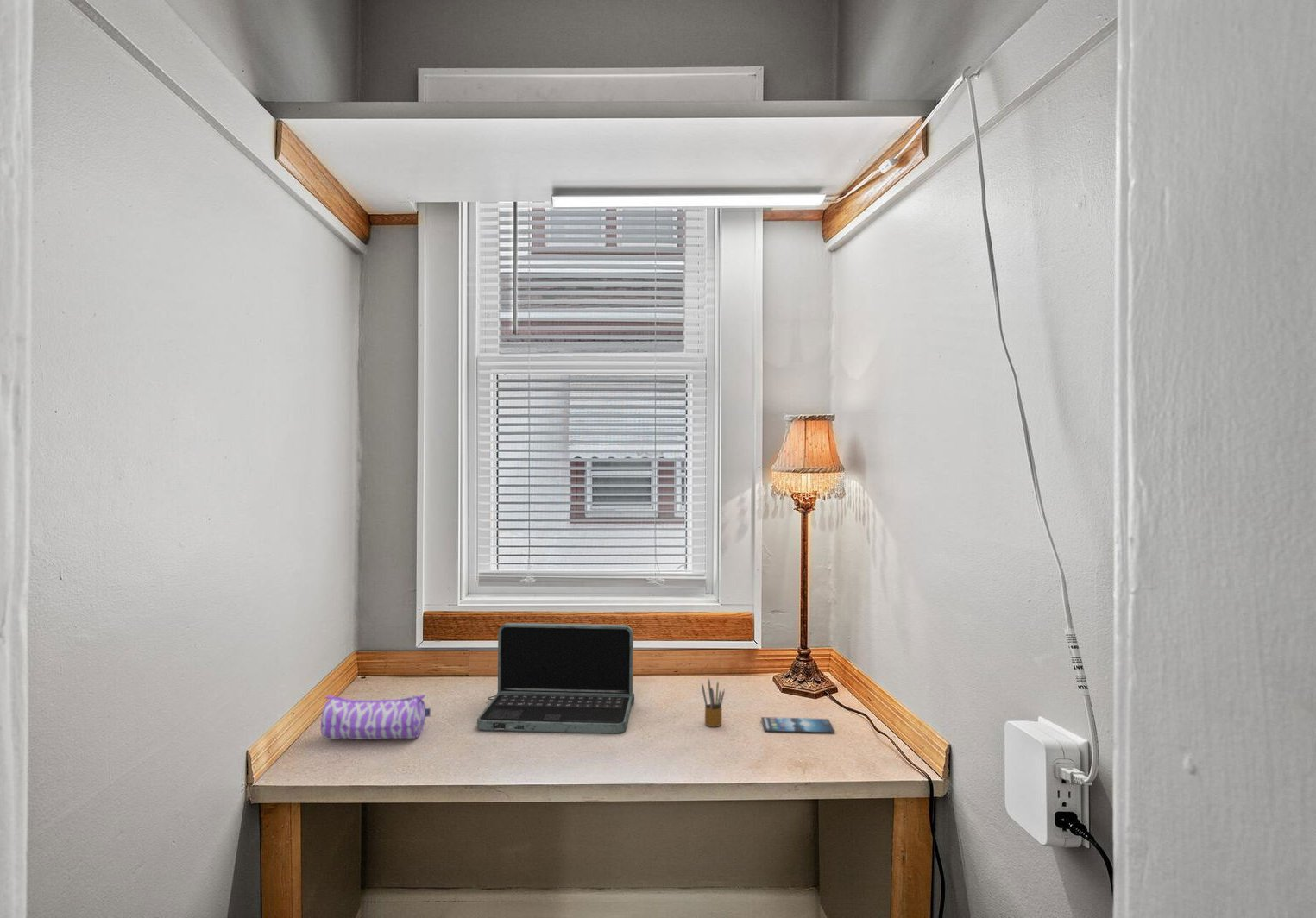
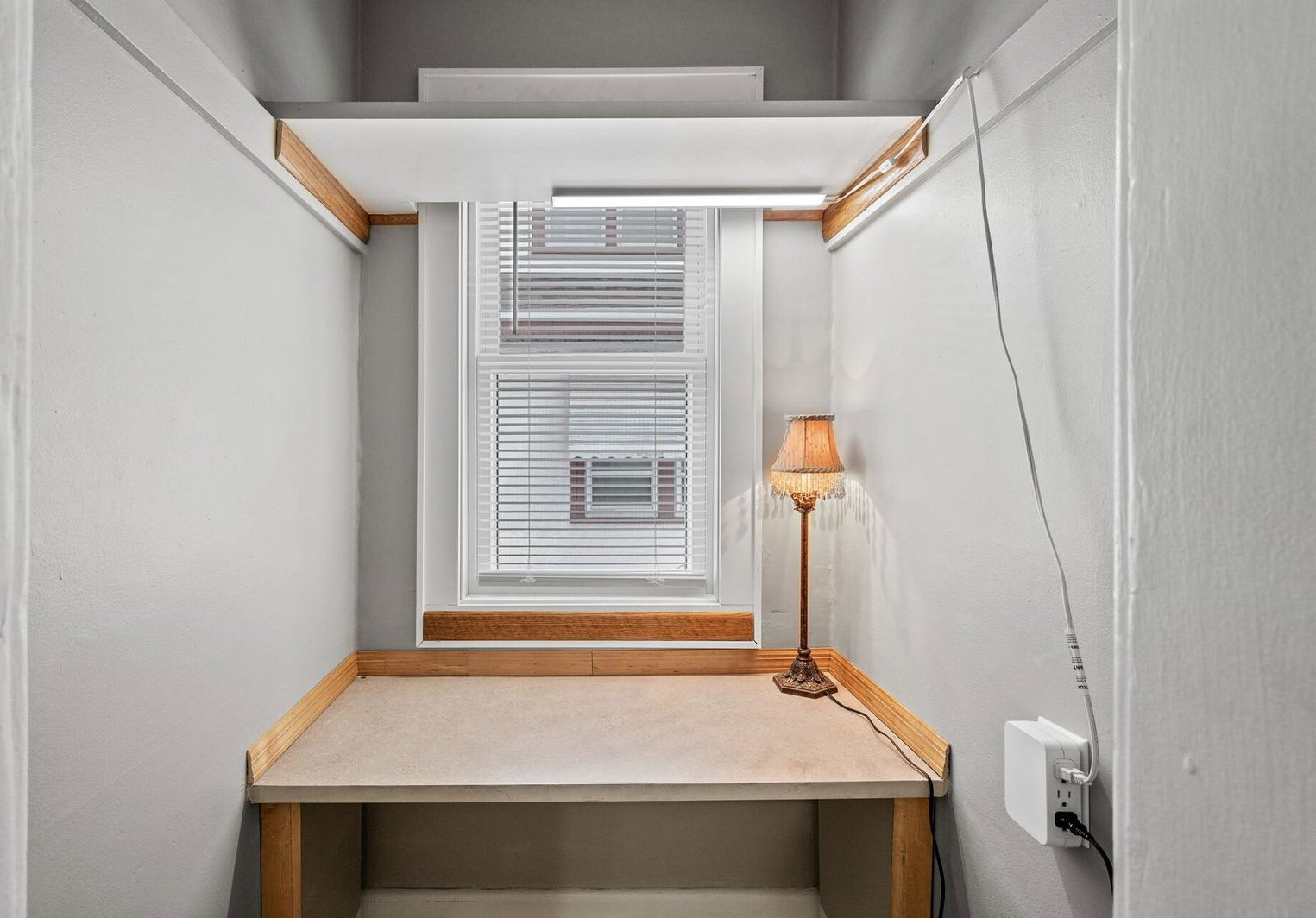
- smartphone (797, 724)
- laptop (555, 671)
- pencil box (712, 701)
- pencil case (375, 716)
